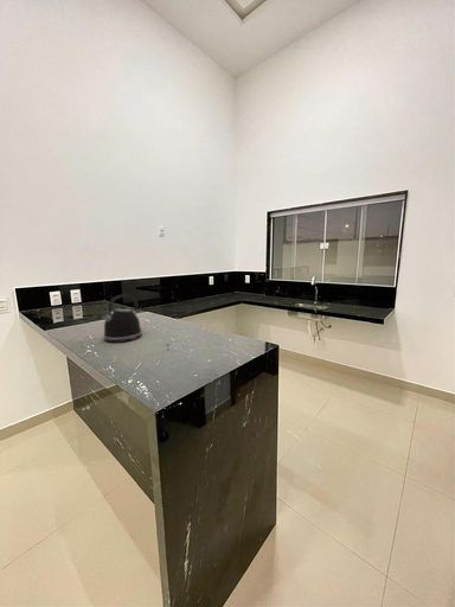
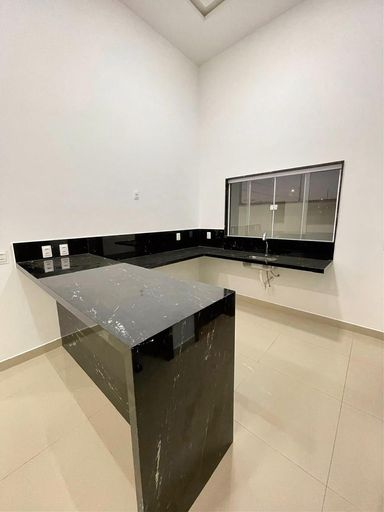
- kettle (121, 315)
